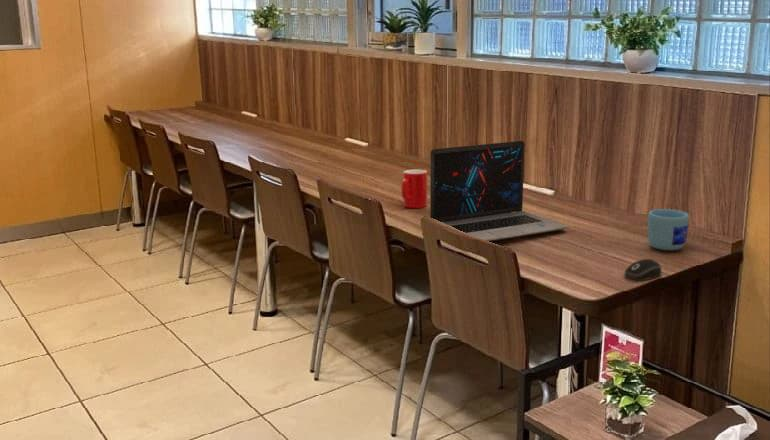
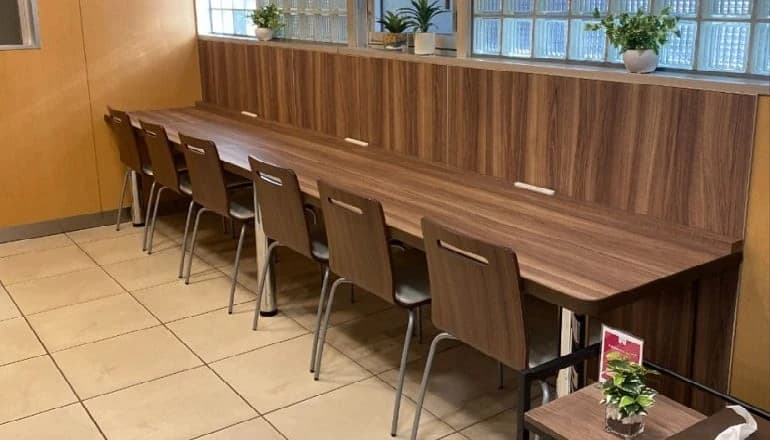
- laptop (499, 190)
- mug (671, 229)
- cup (411, 189)
- computer mouse (644, 267)
